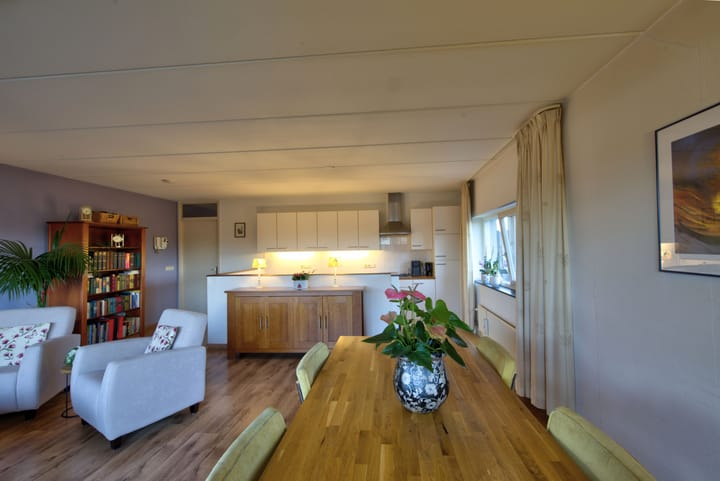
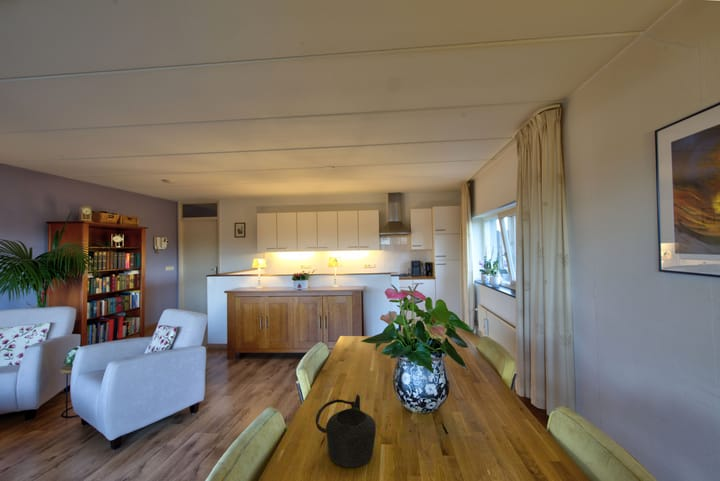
+ teapot (349, 428)
